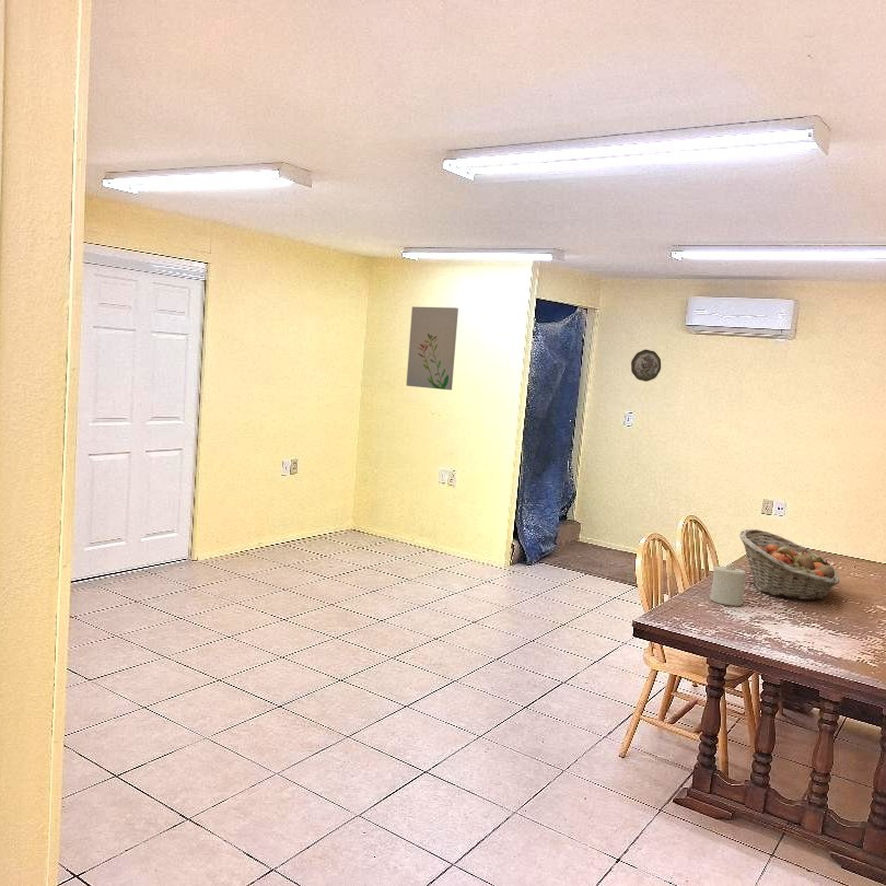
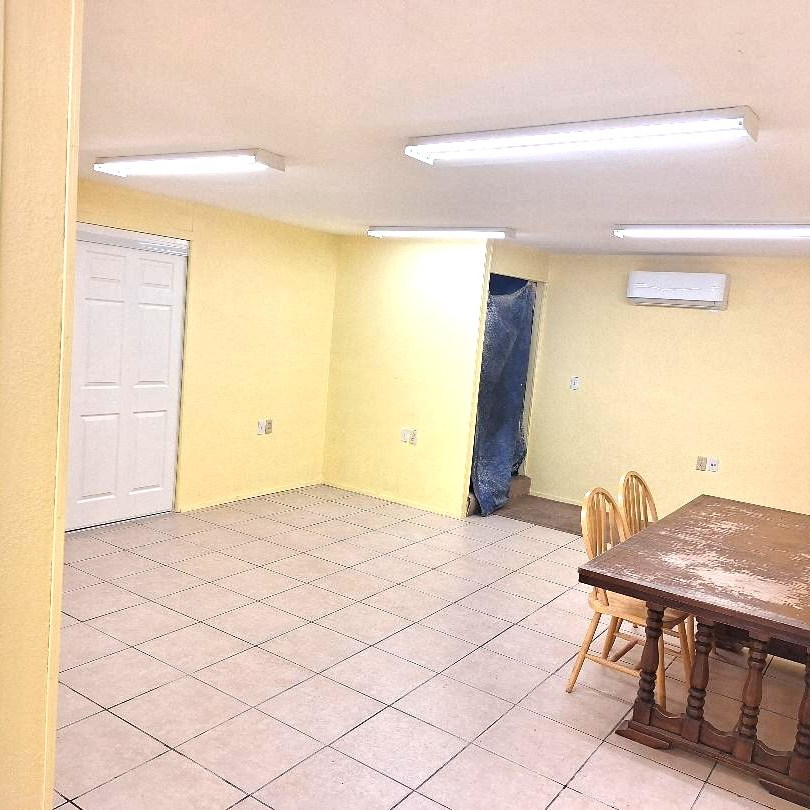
- wall art (431, 348)
- fruit basket (788, 563)
- candle (727, 582)
- decorative plate (646, 365)
